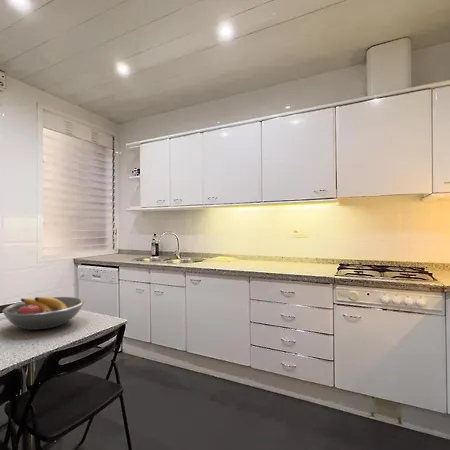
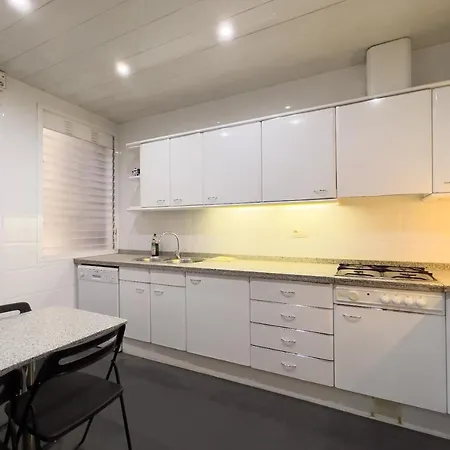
- fruit bowl (45, 312)
